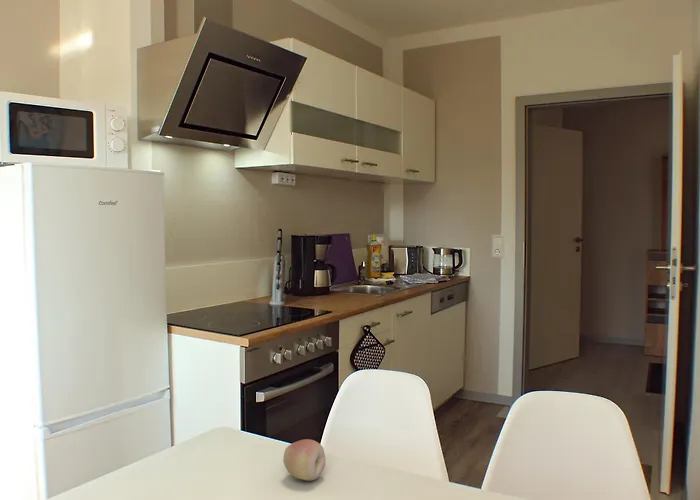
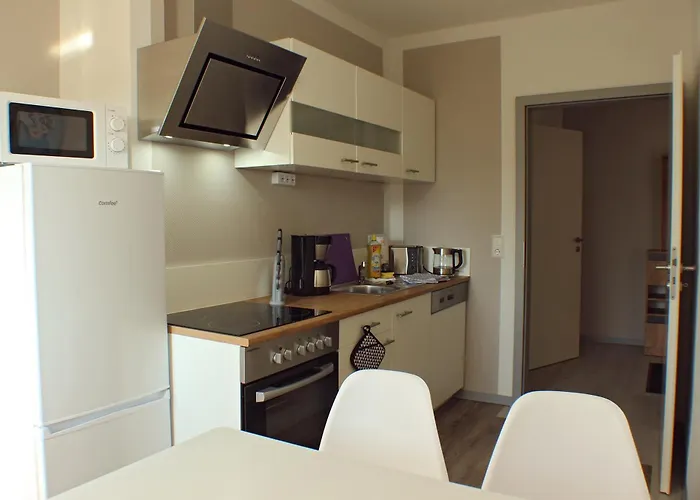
- fruit (303, 459)
